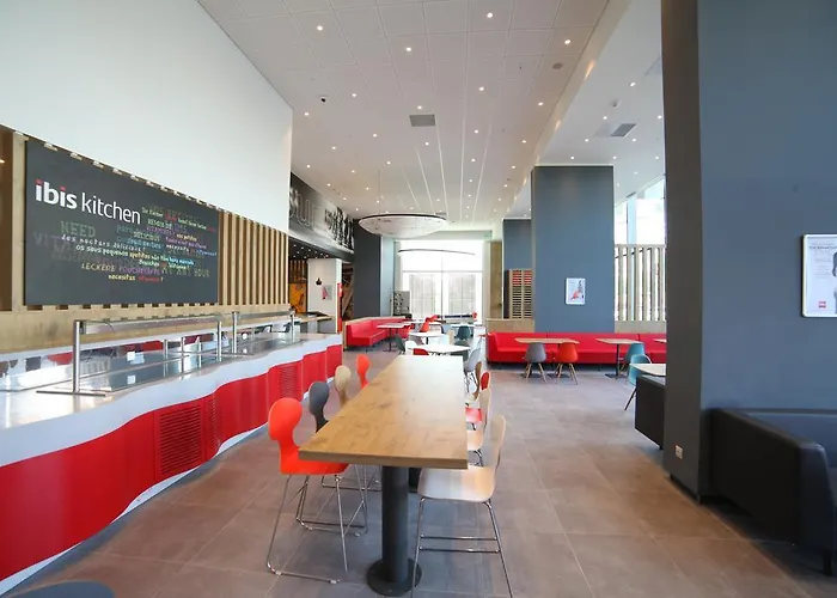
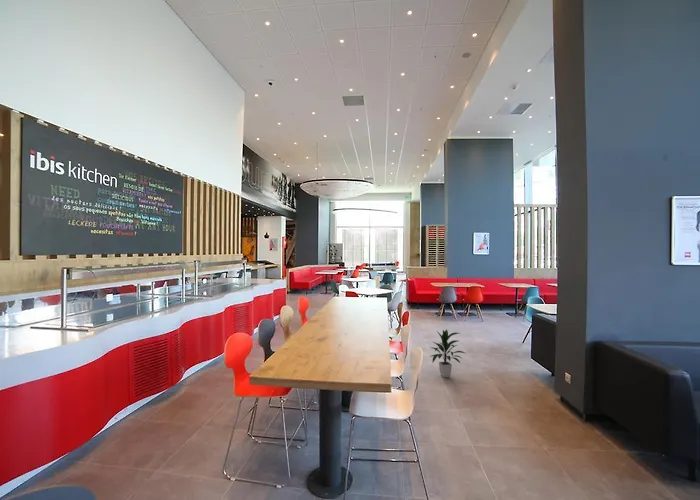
+ indoor plant (445, 351)
